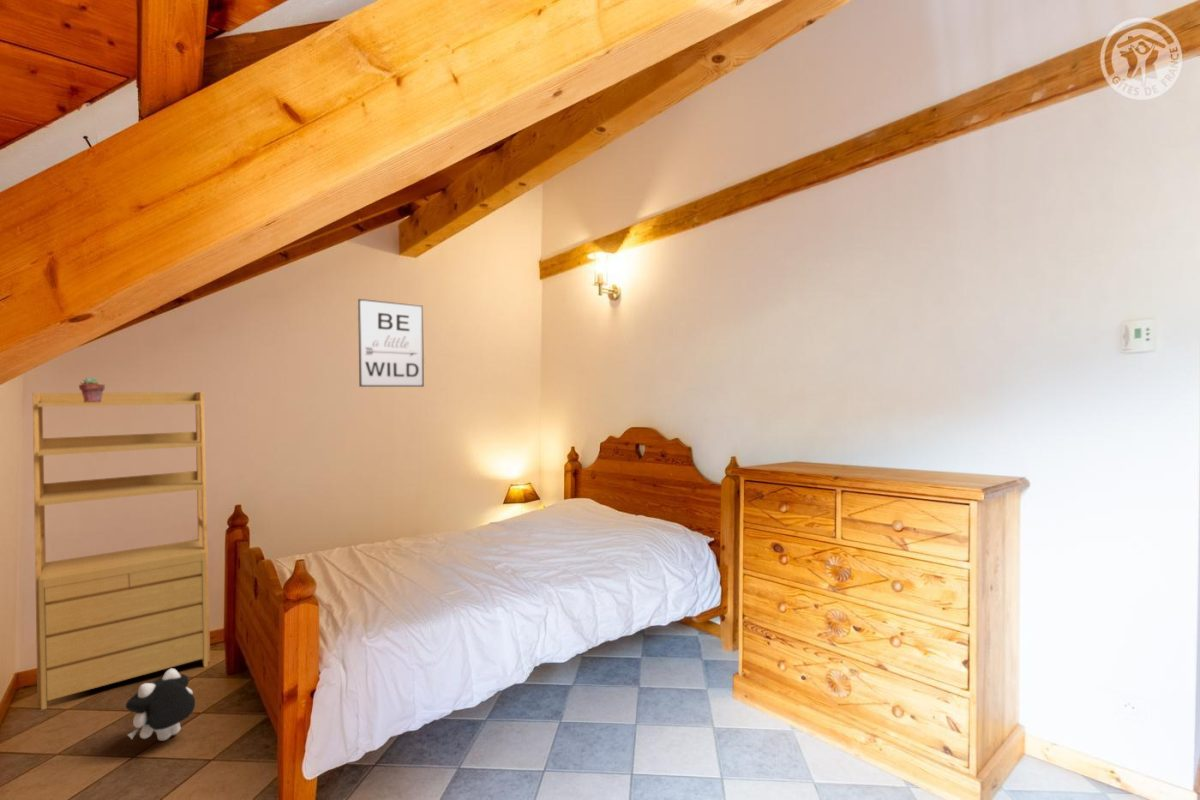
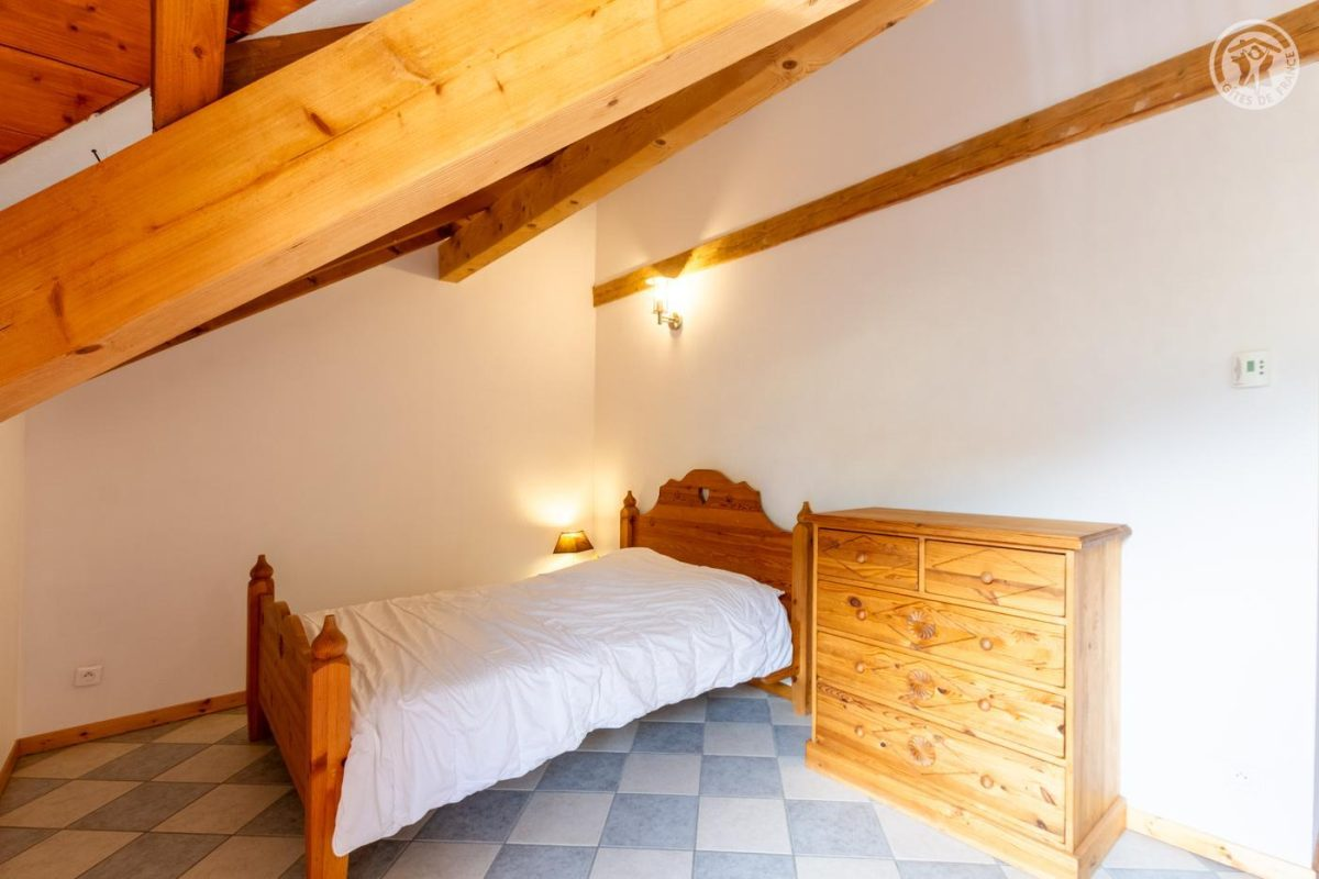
- shelving unit (131, 549)
- potted succulent (92, 387)
- wall art (392, 344)
- plush toy (161, 708)
